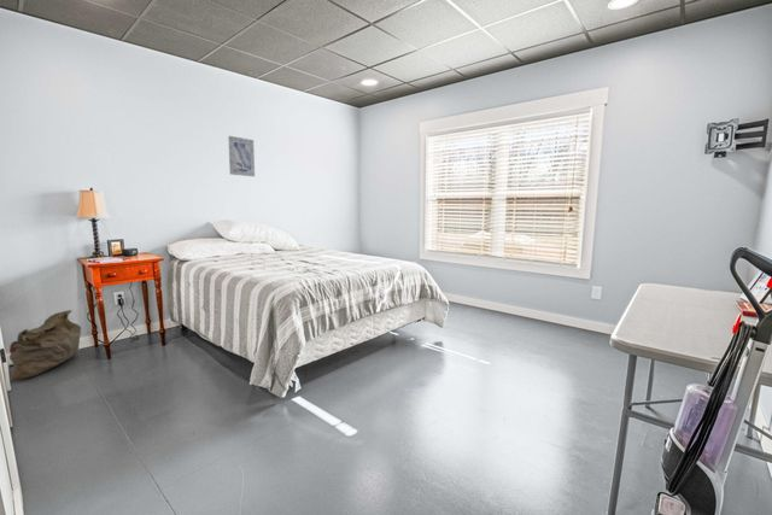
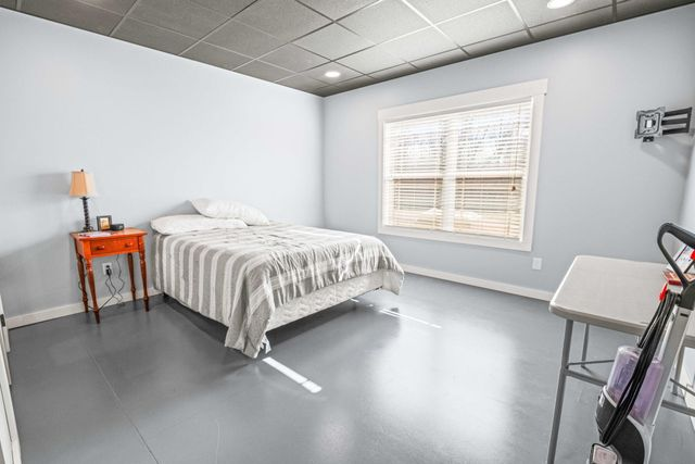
- wall art (241, 157)
- bag (46, 341)
